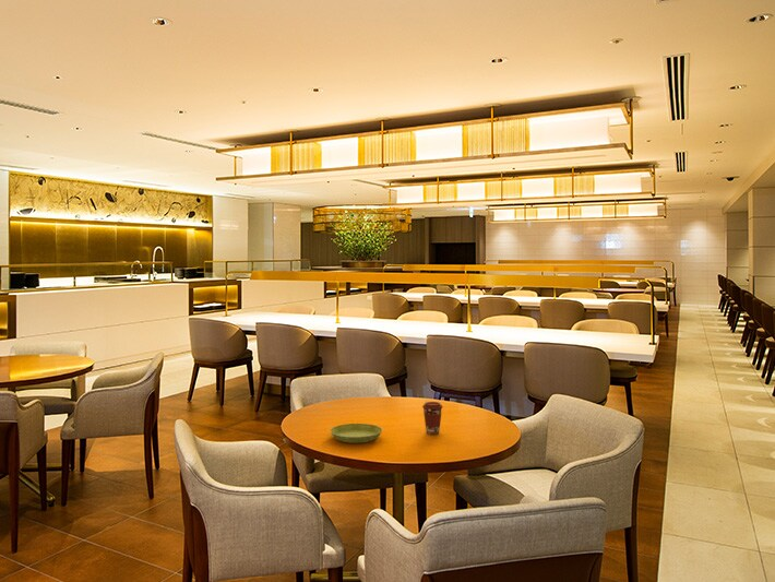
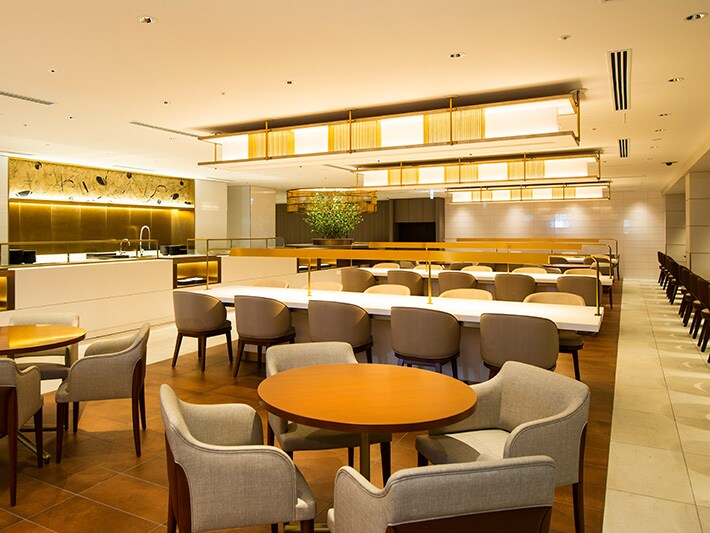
- coffee cup (432, 417)
- saucer (356, 433)
